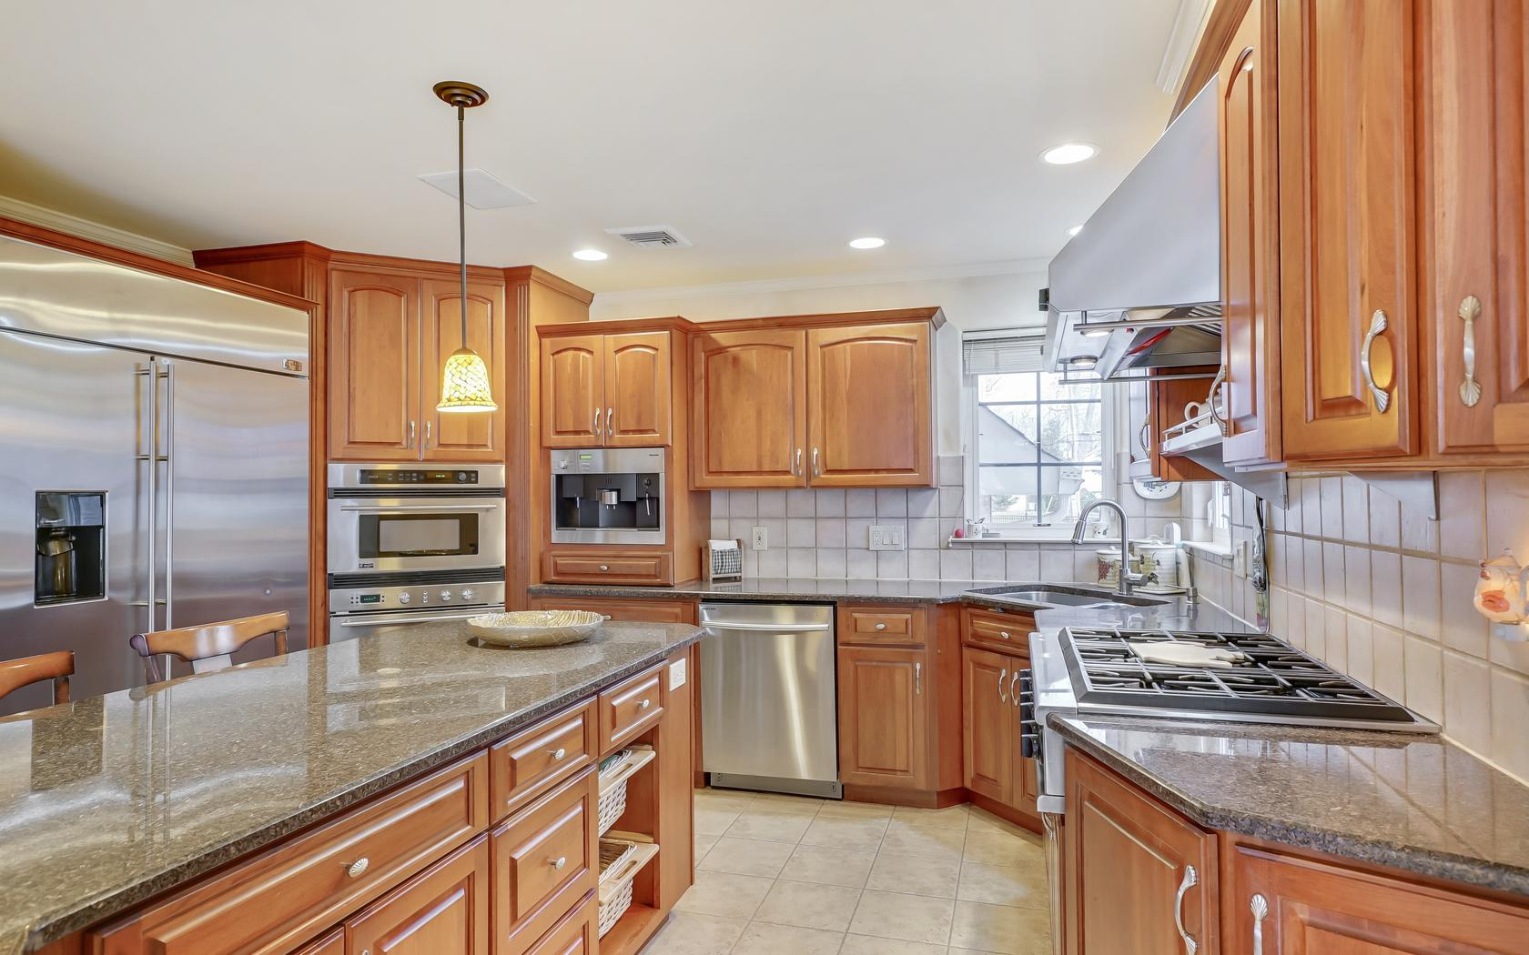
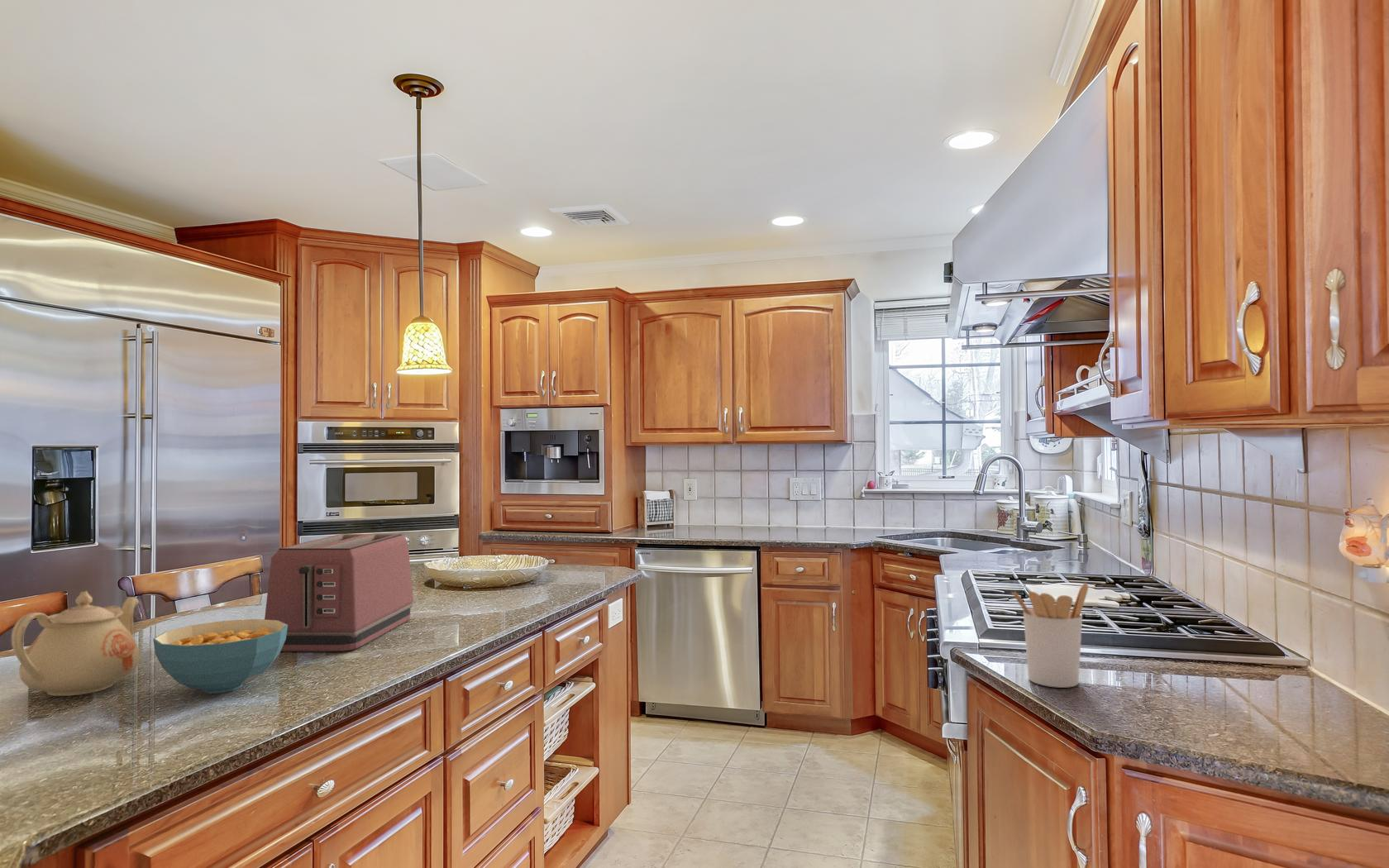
+ cereal bowl (222, 660)
+ teapot (81, 640)
+ utensil holder (1052, 633)
+ toaster (342, 587)
